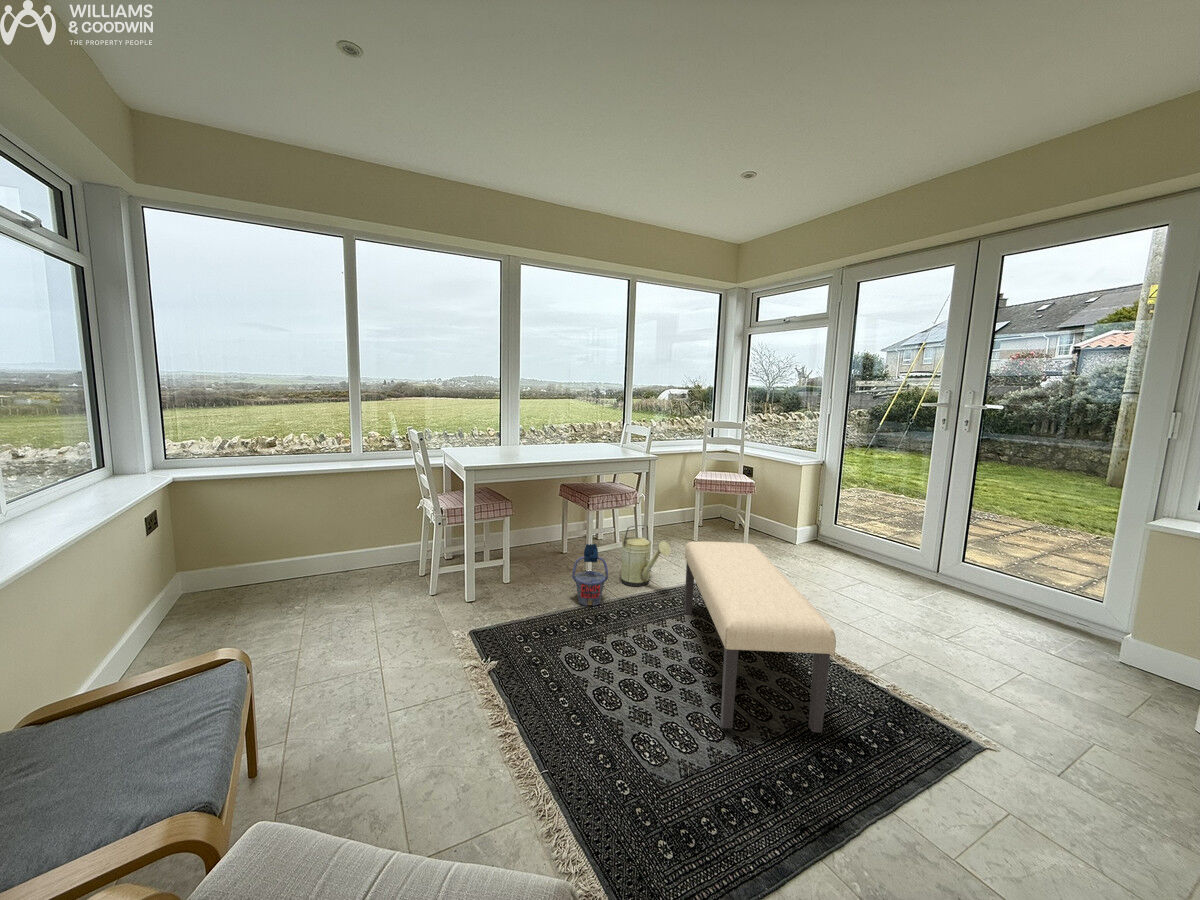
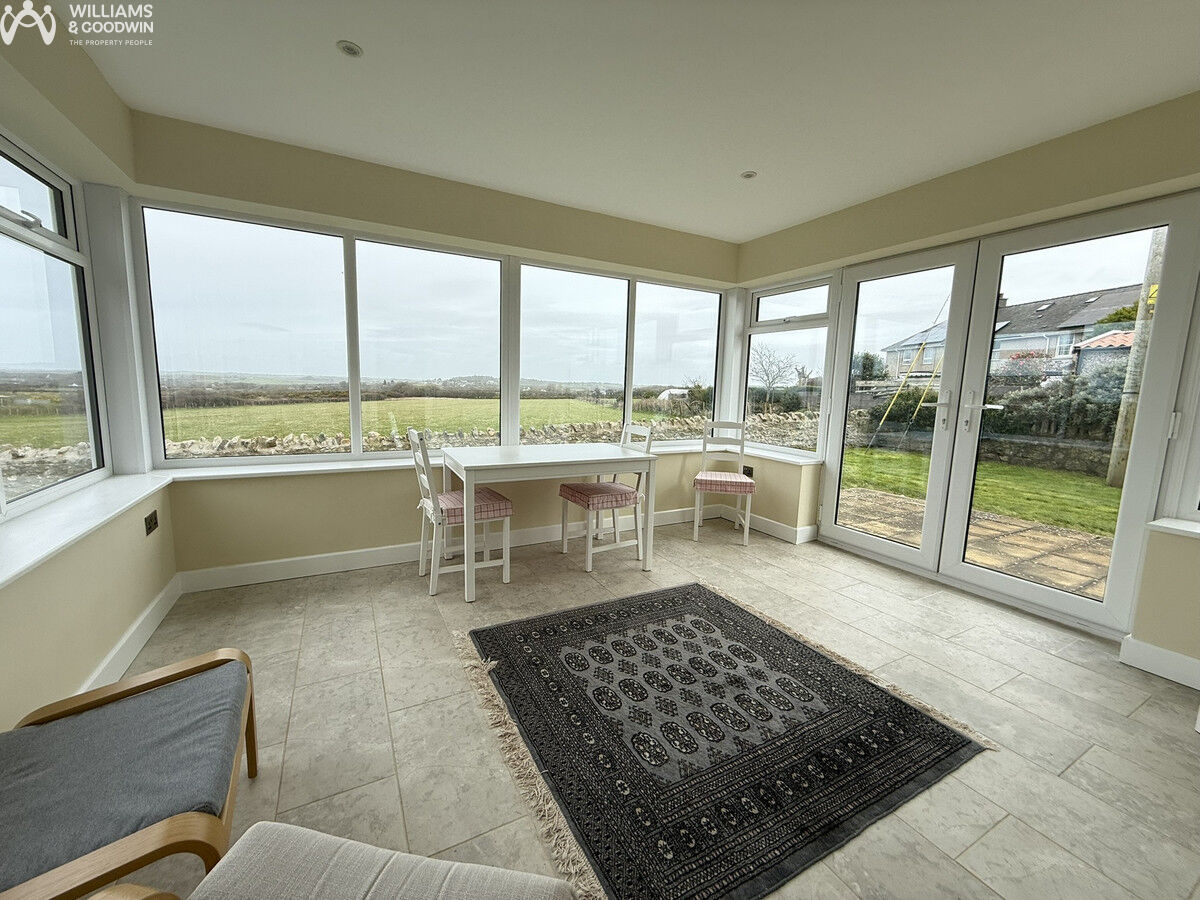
- bucket (590, 573)
- bench (741, 615)
- watering can (643, 557)
